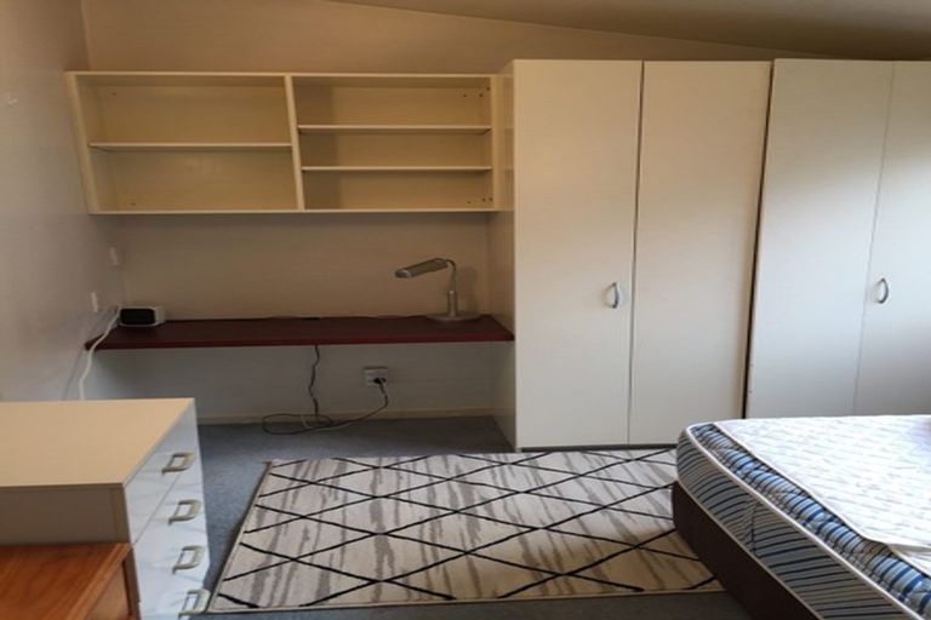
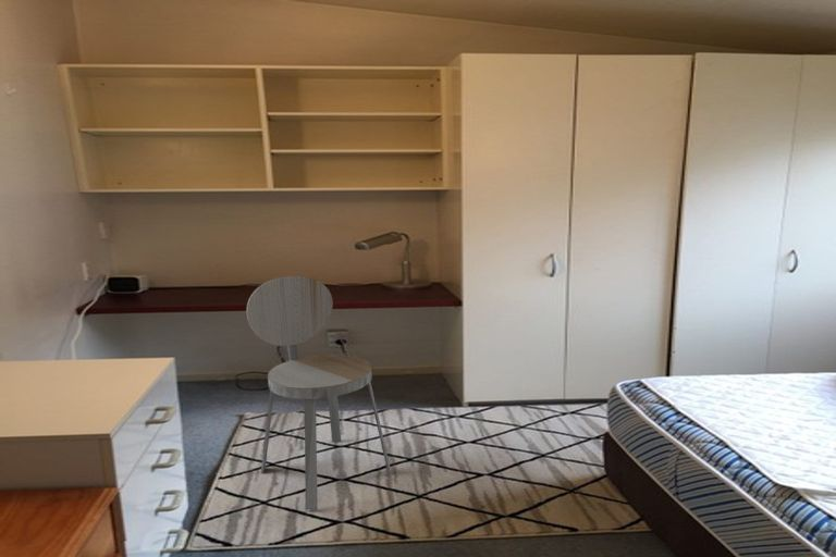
+ chair (318, 377)
